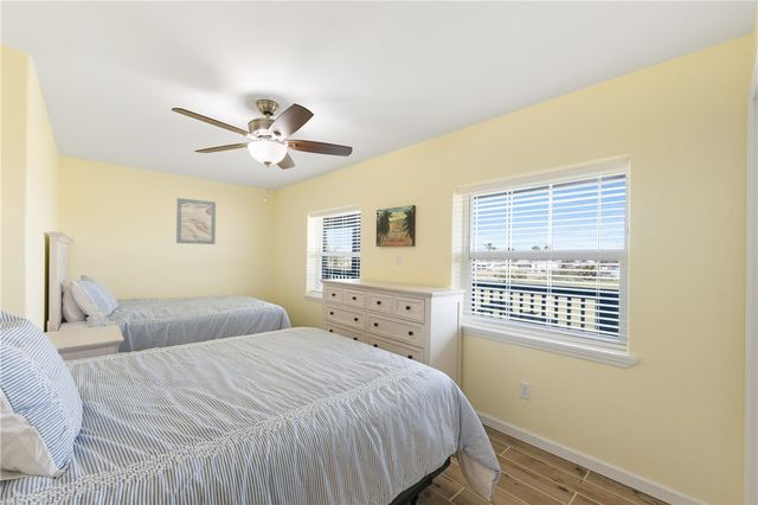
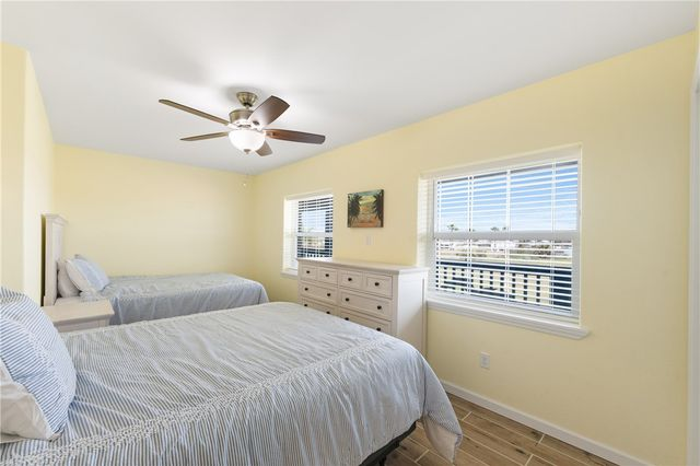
- wall art (197, 222)
